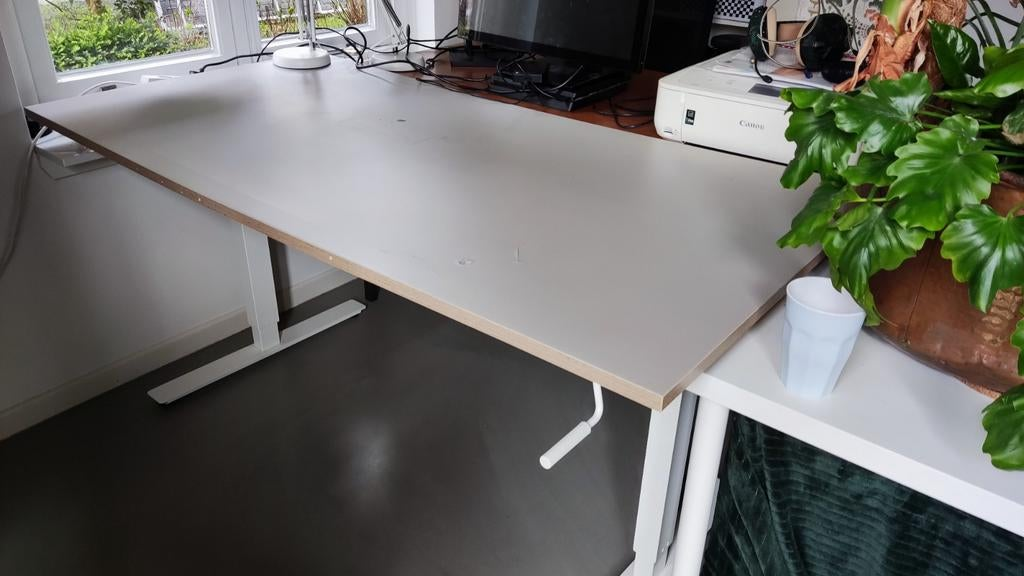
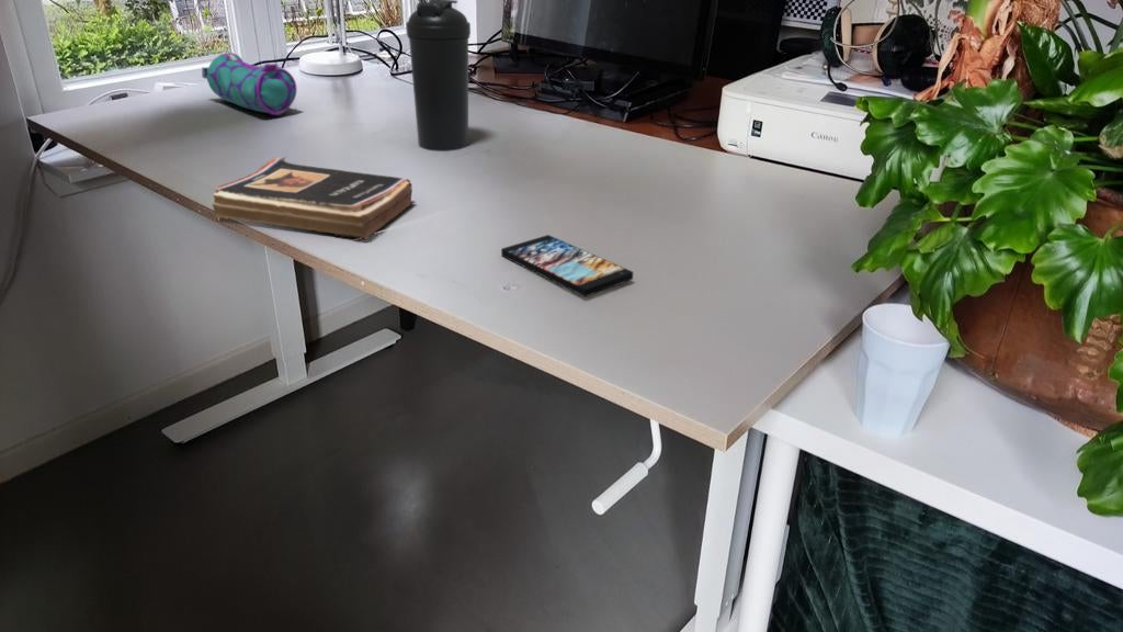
+ book (316, 194)
+ water bottle (440, 76)
+ smartphone (565, 263)
+ pencil case (250, 82)
